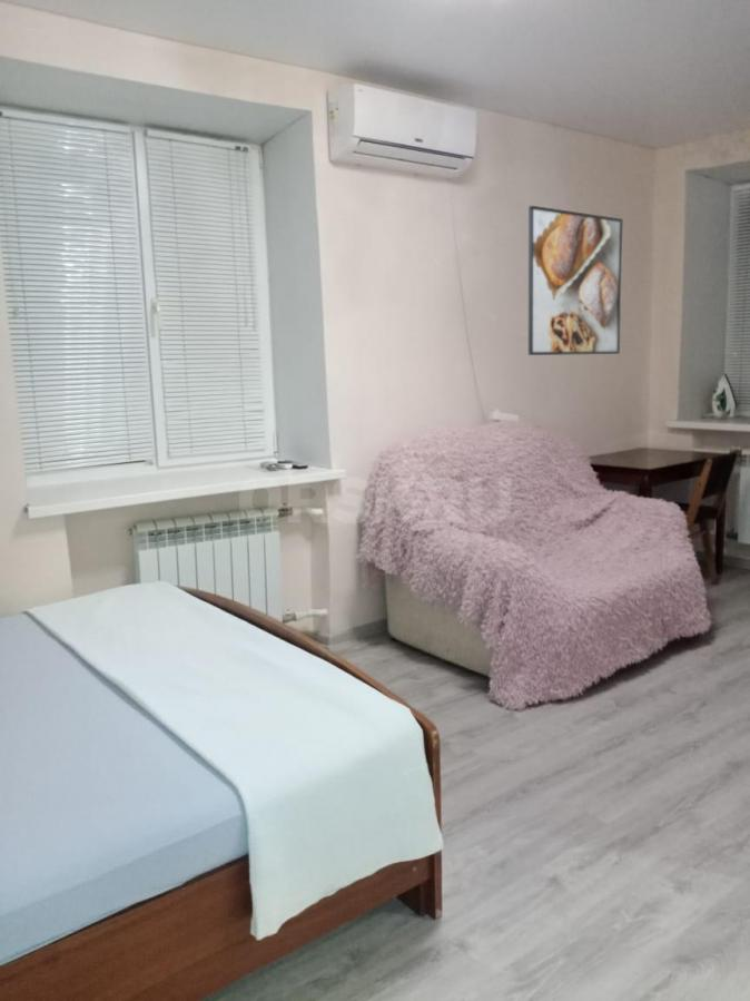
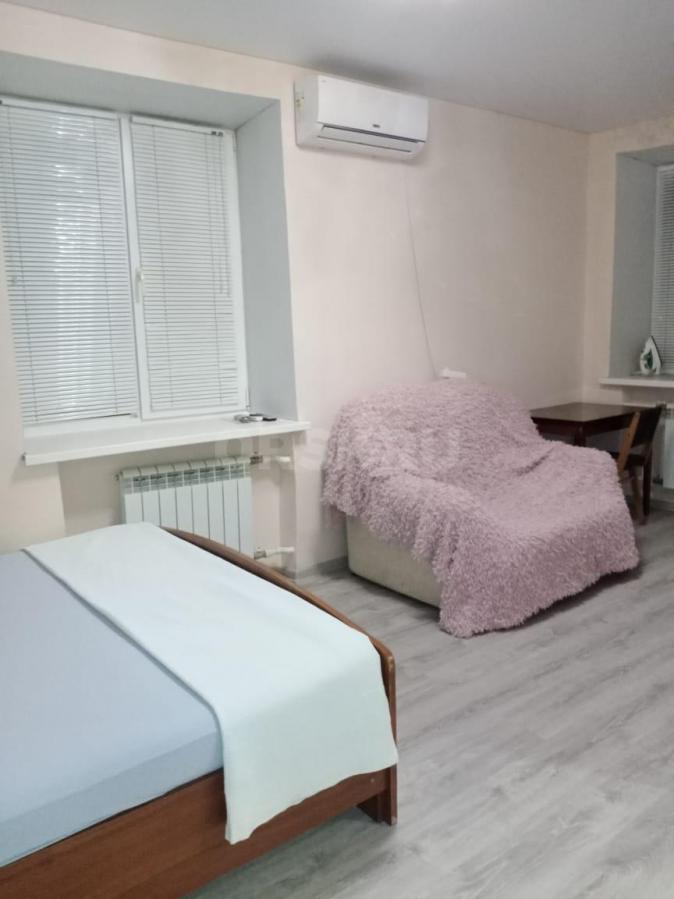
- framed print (576, 284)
